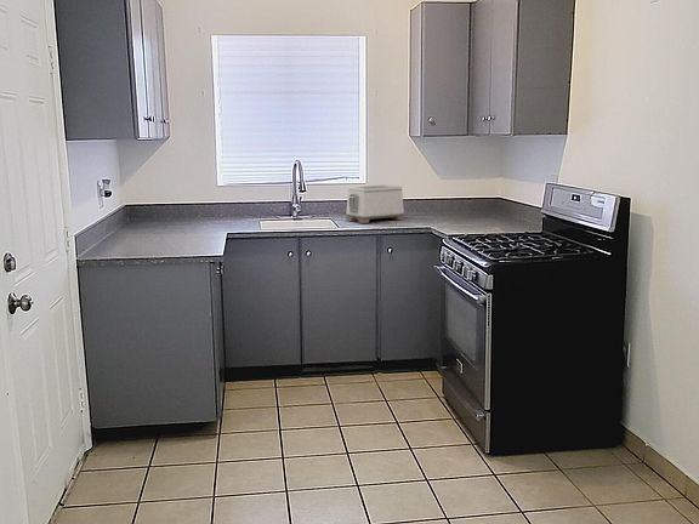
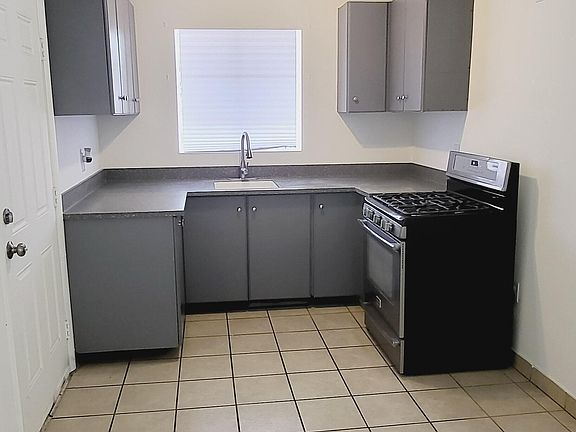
- toaster (373, 203)
